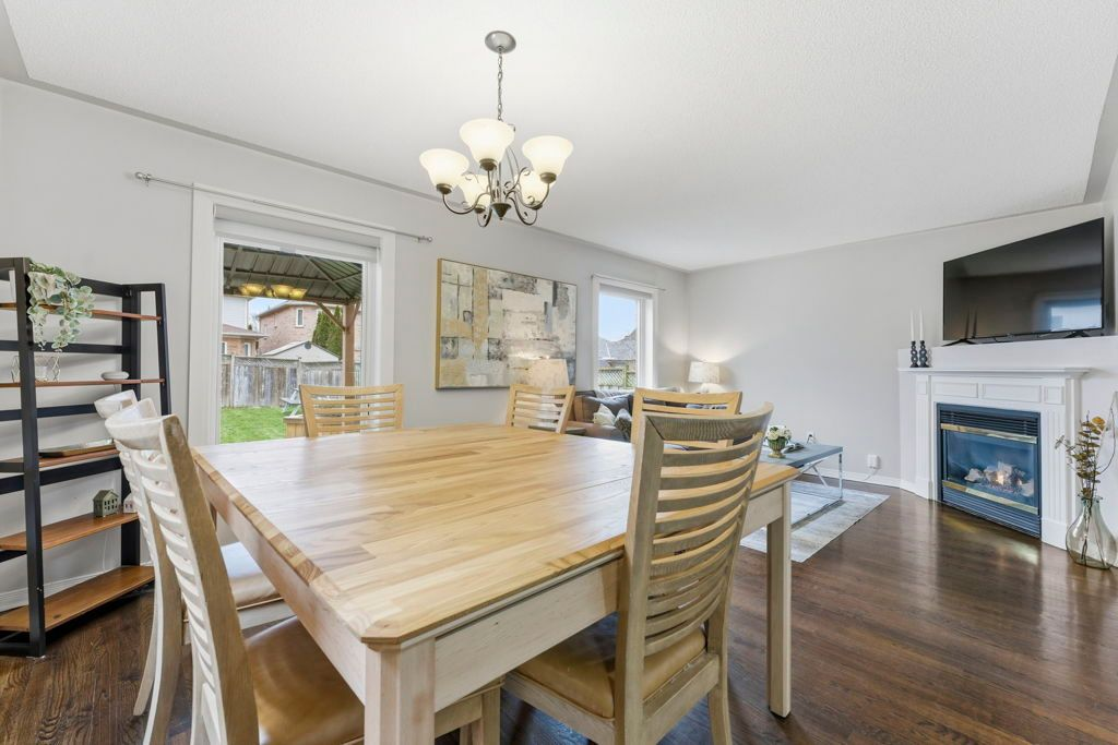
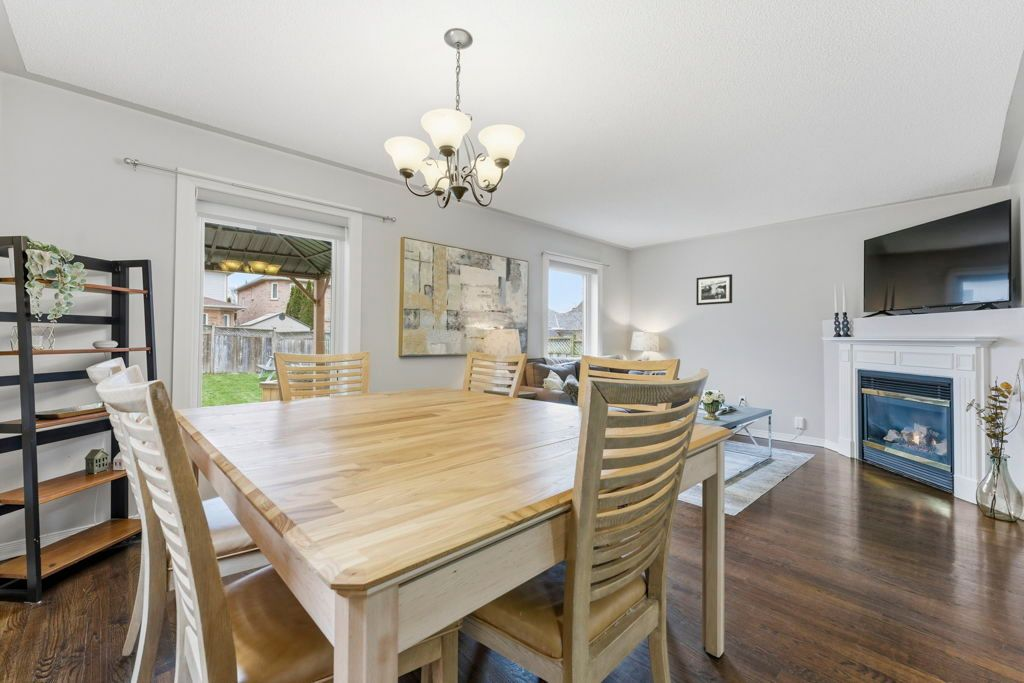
+ picture frame (713, 290)
